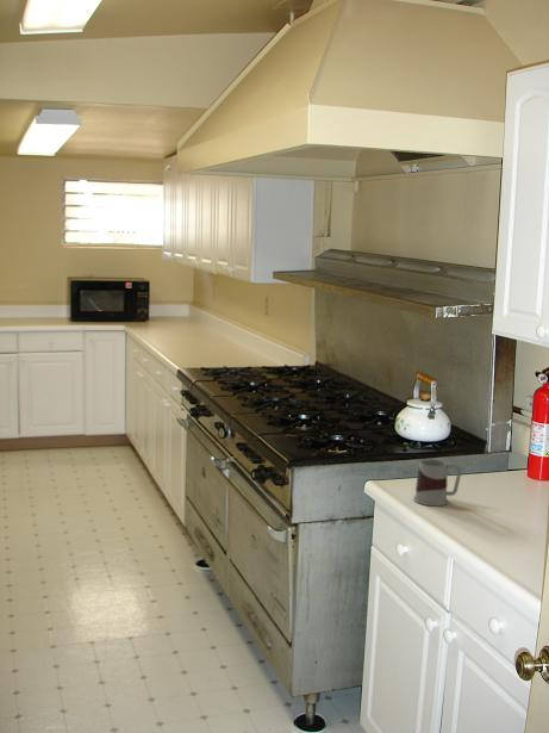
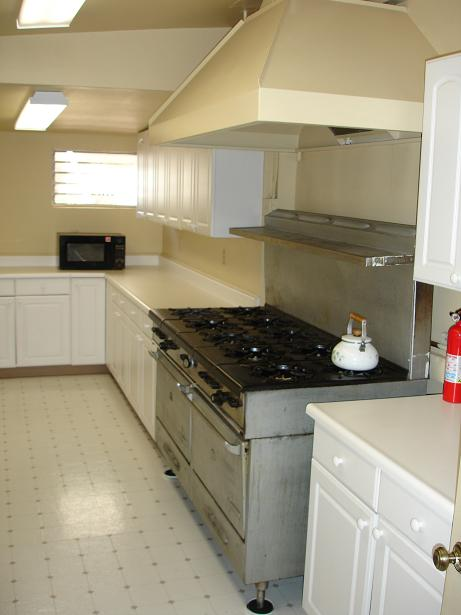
- mug (437, 482)
